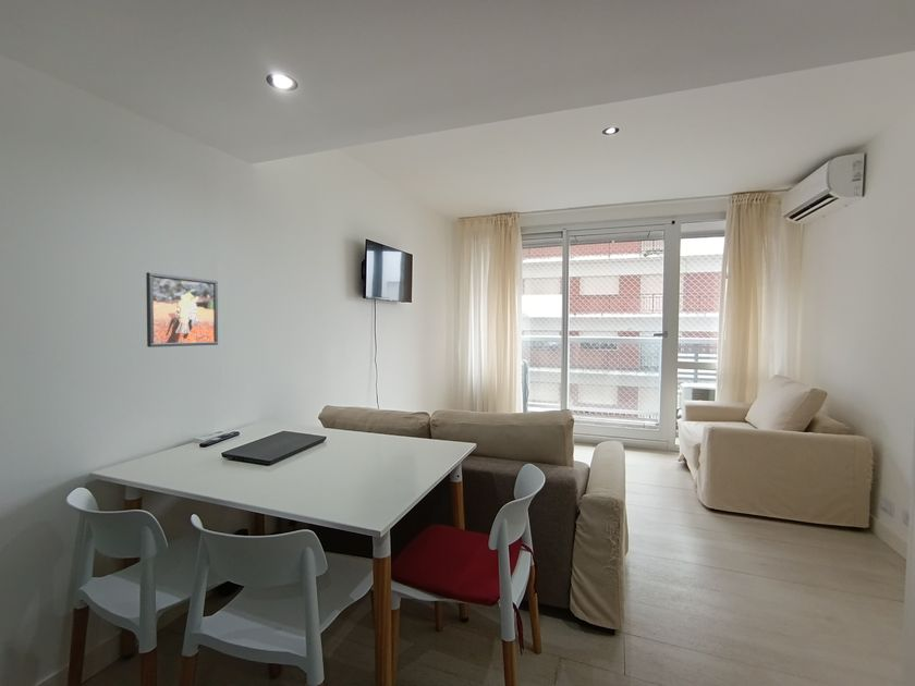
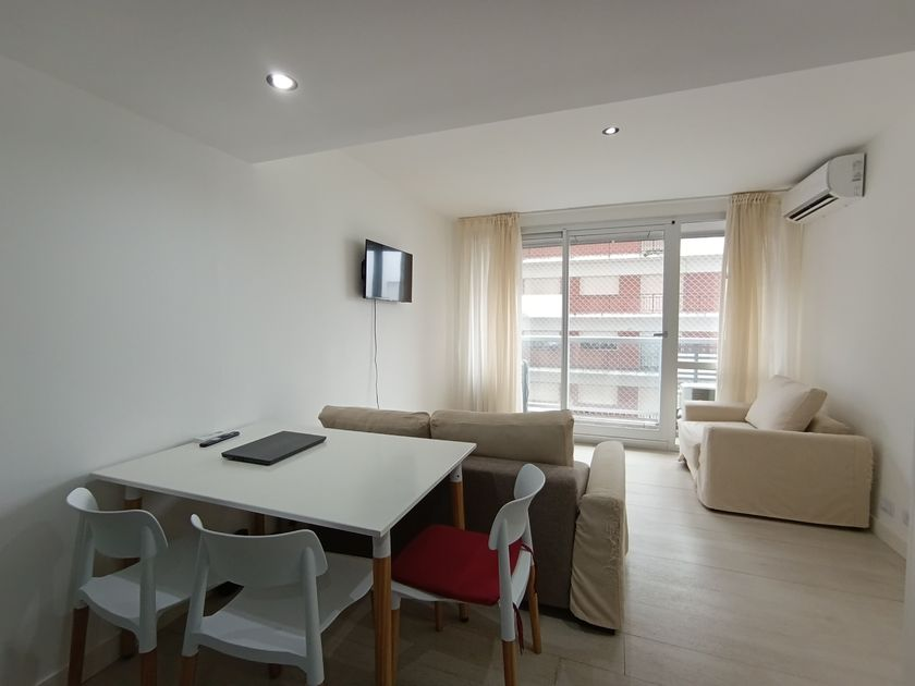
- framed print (184, 311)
